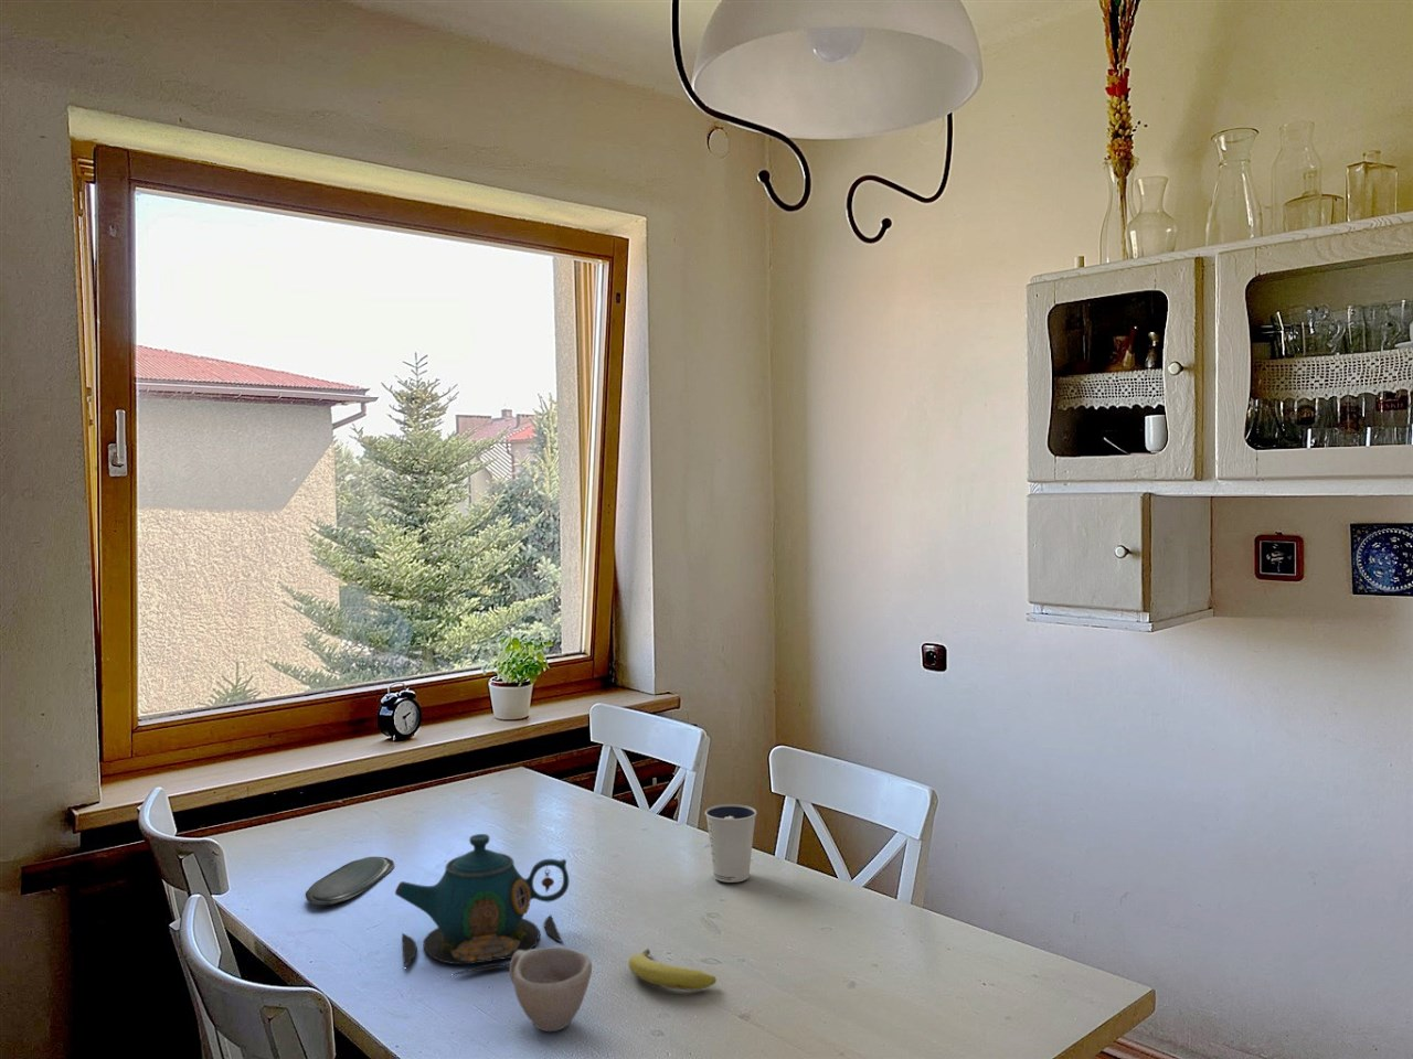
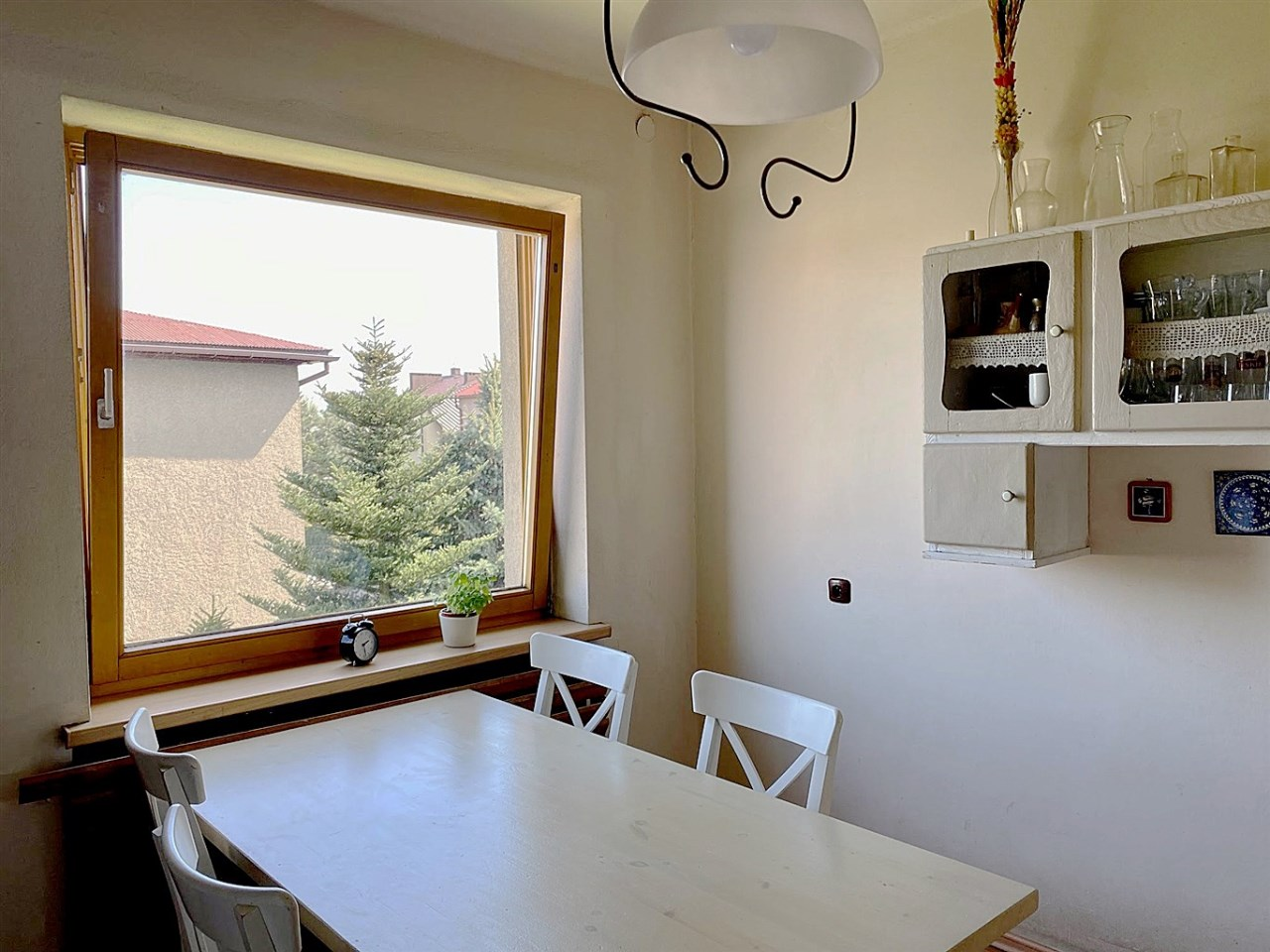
- fruit (663, 967)
- dixie cup (731, 844)
- cup (543, 990)
- oval tray (352, 878)
- teapot (485, 887)
